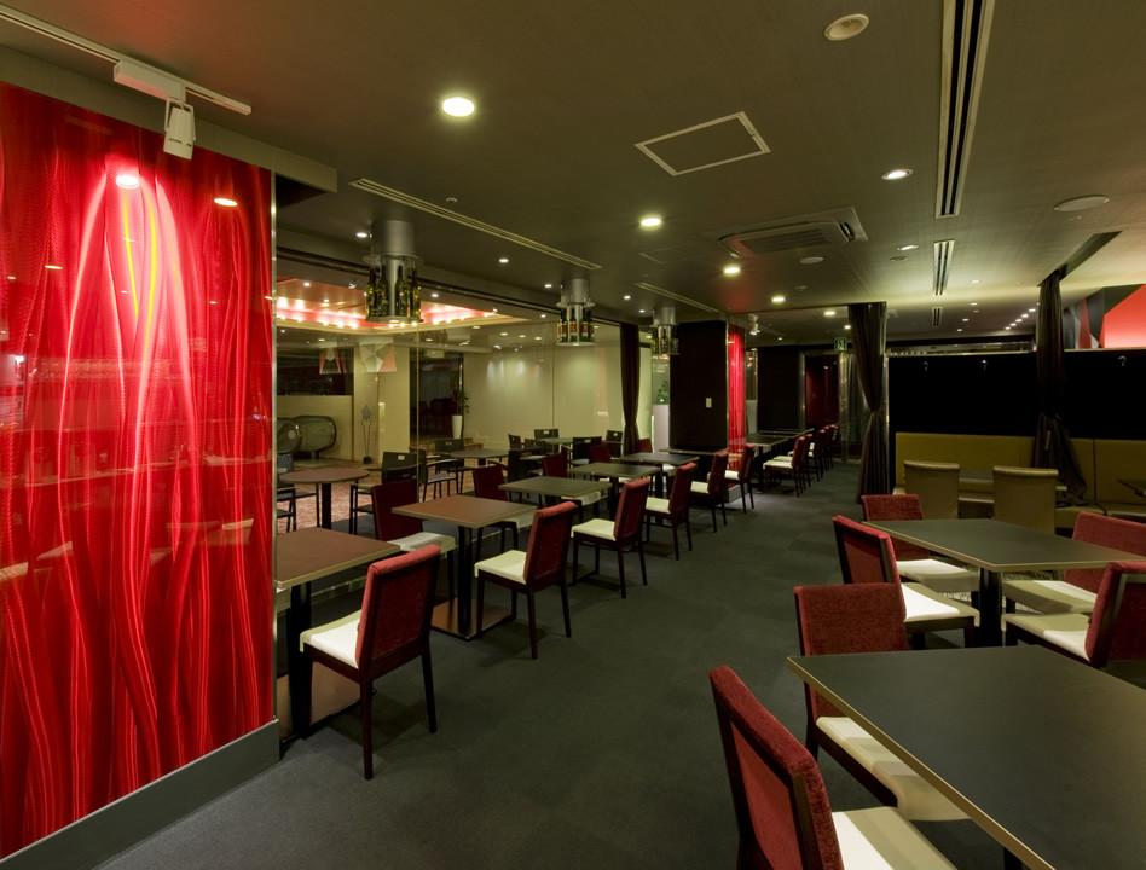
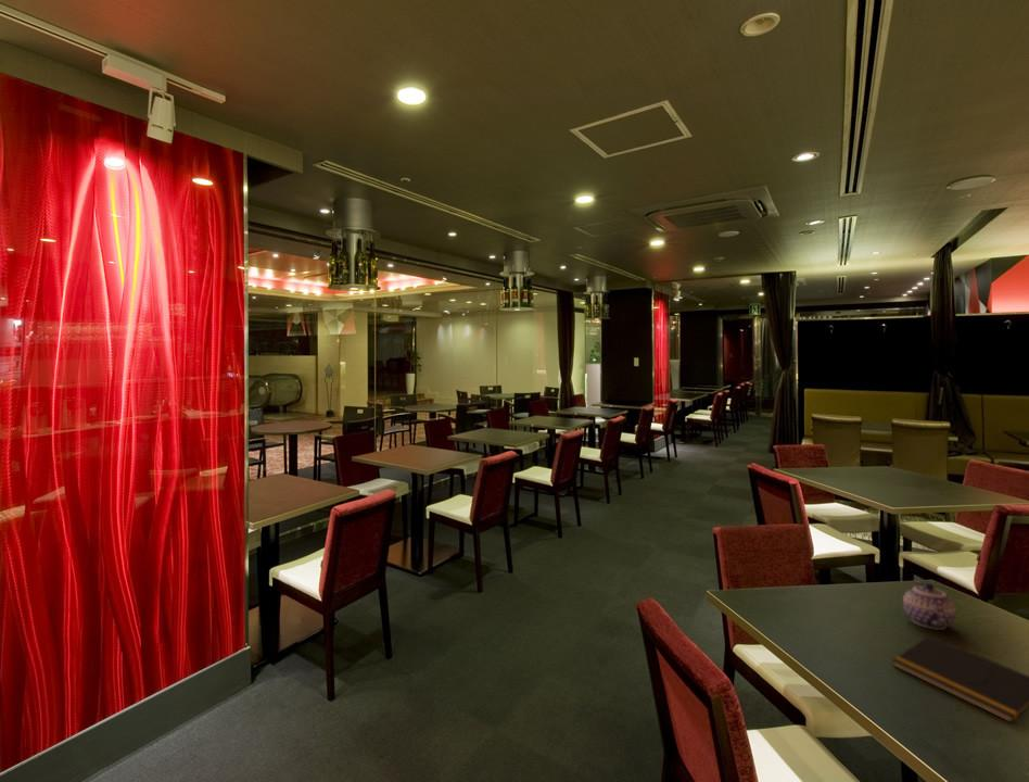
+ teapot (928, 603)
+ notepad (965, 673)
